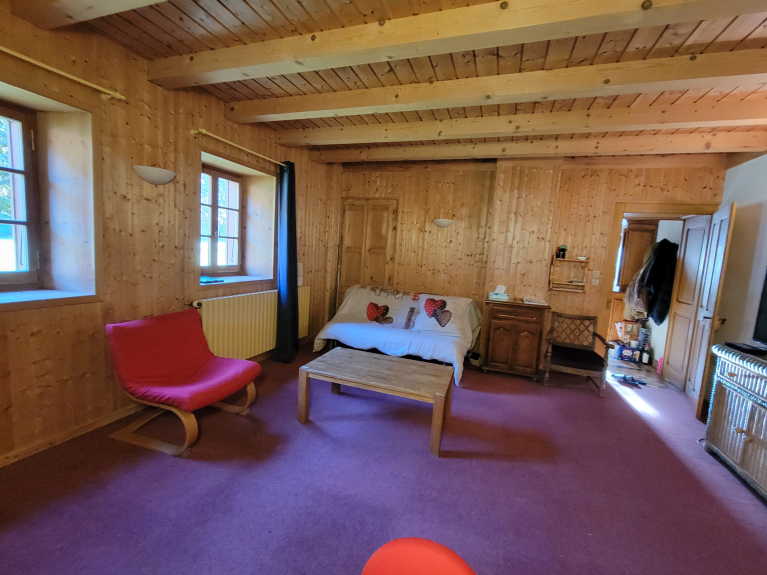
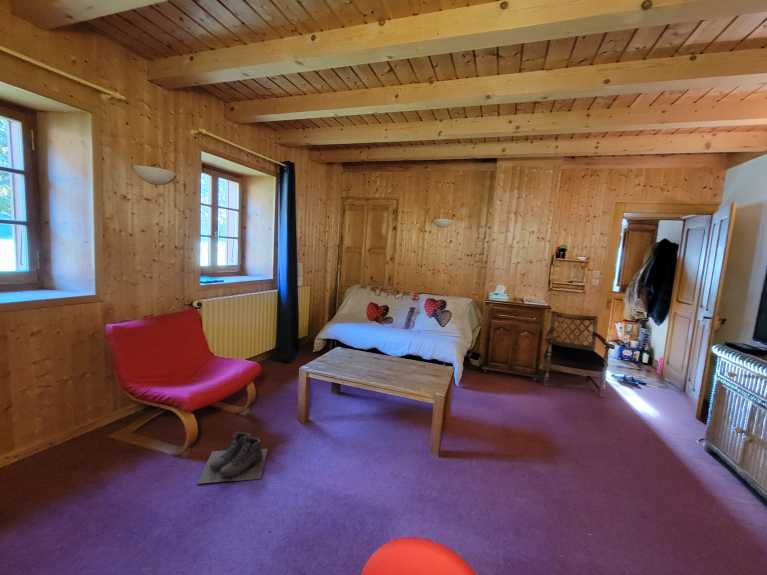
+ boots (235, 451)
